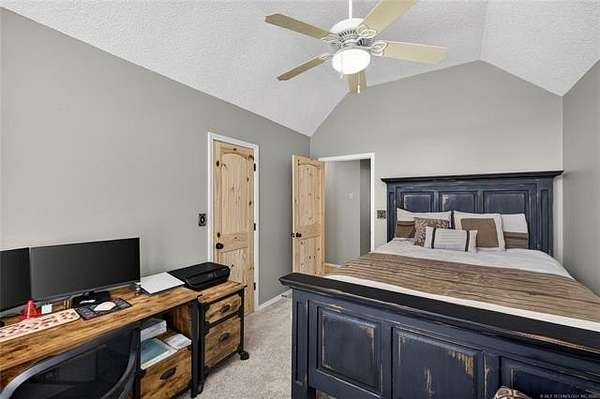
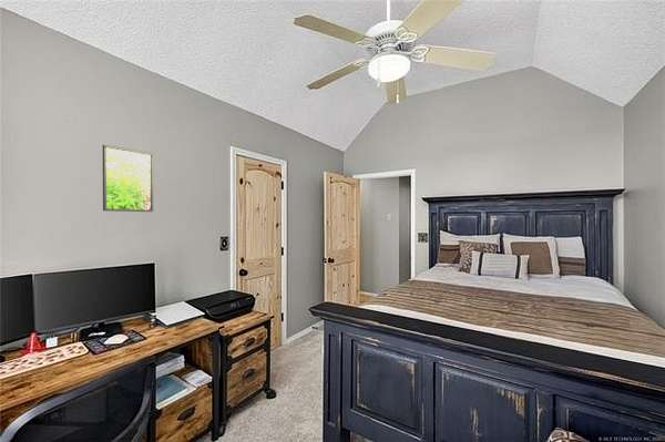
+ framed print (129, 179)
